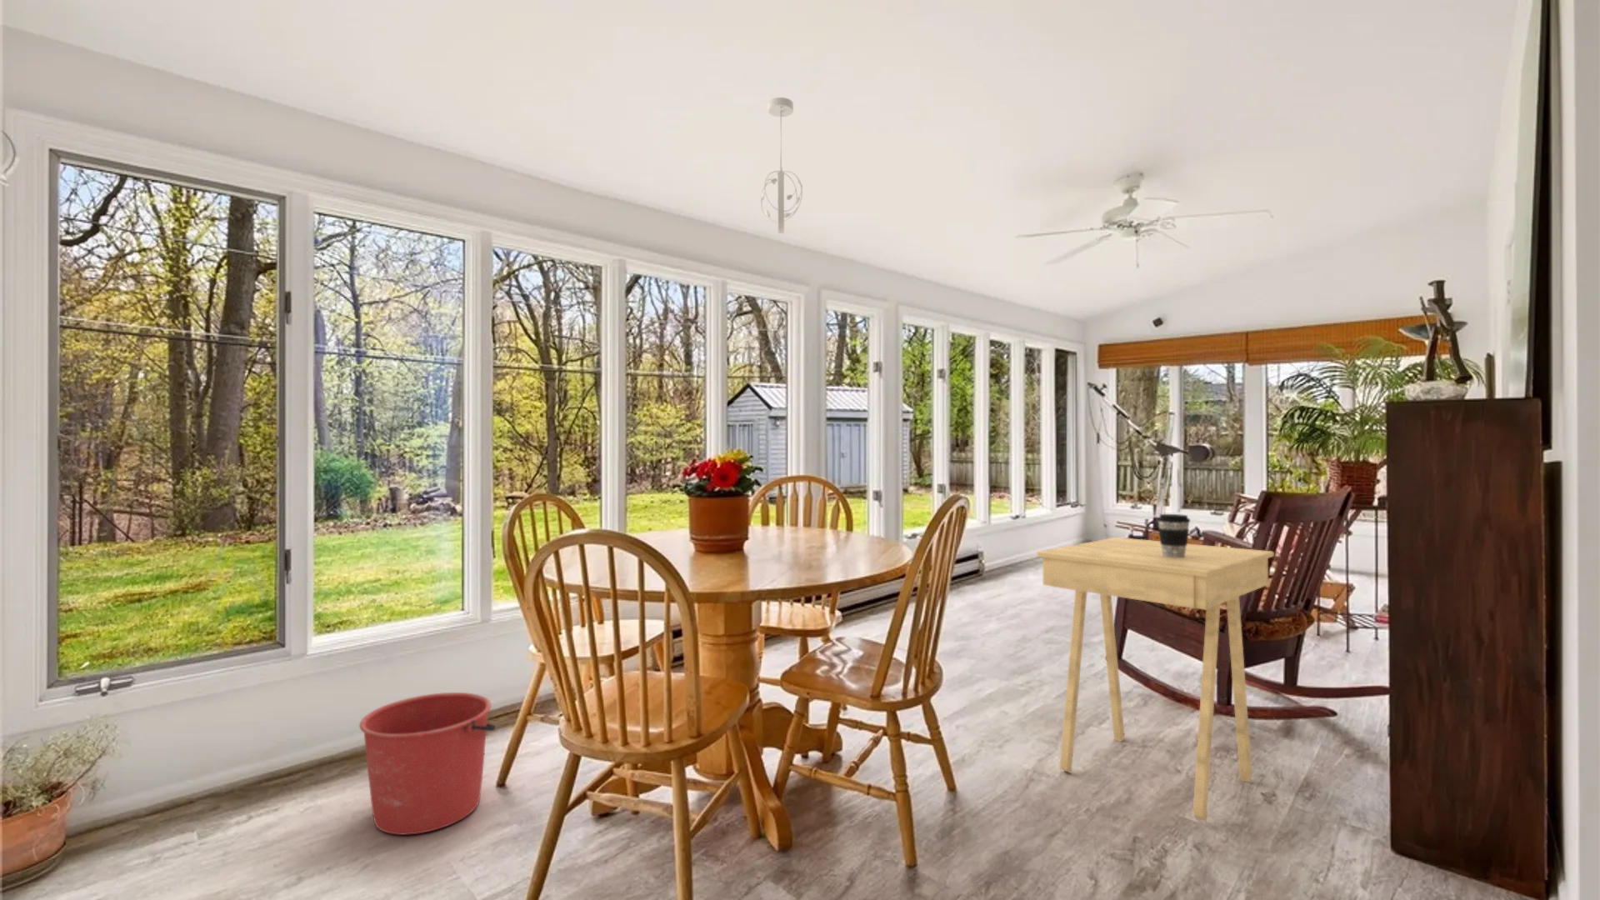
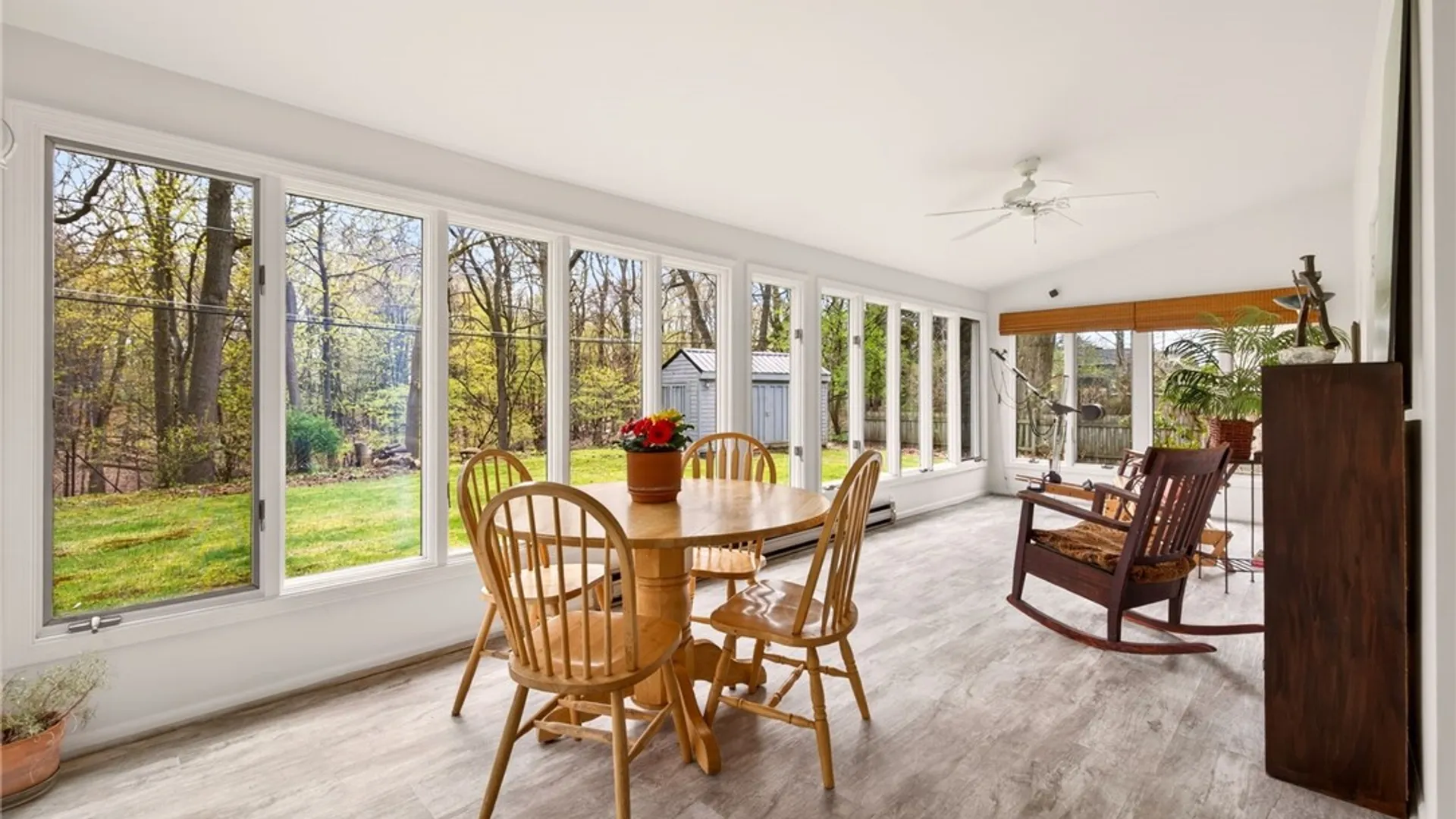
- pendant light (781, 167)
- coffee cup (1174, 535)
- bucket (430, 760)
- side table (1118, 665)
